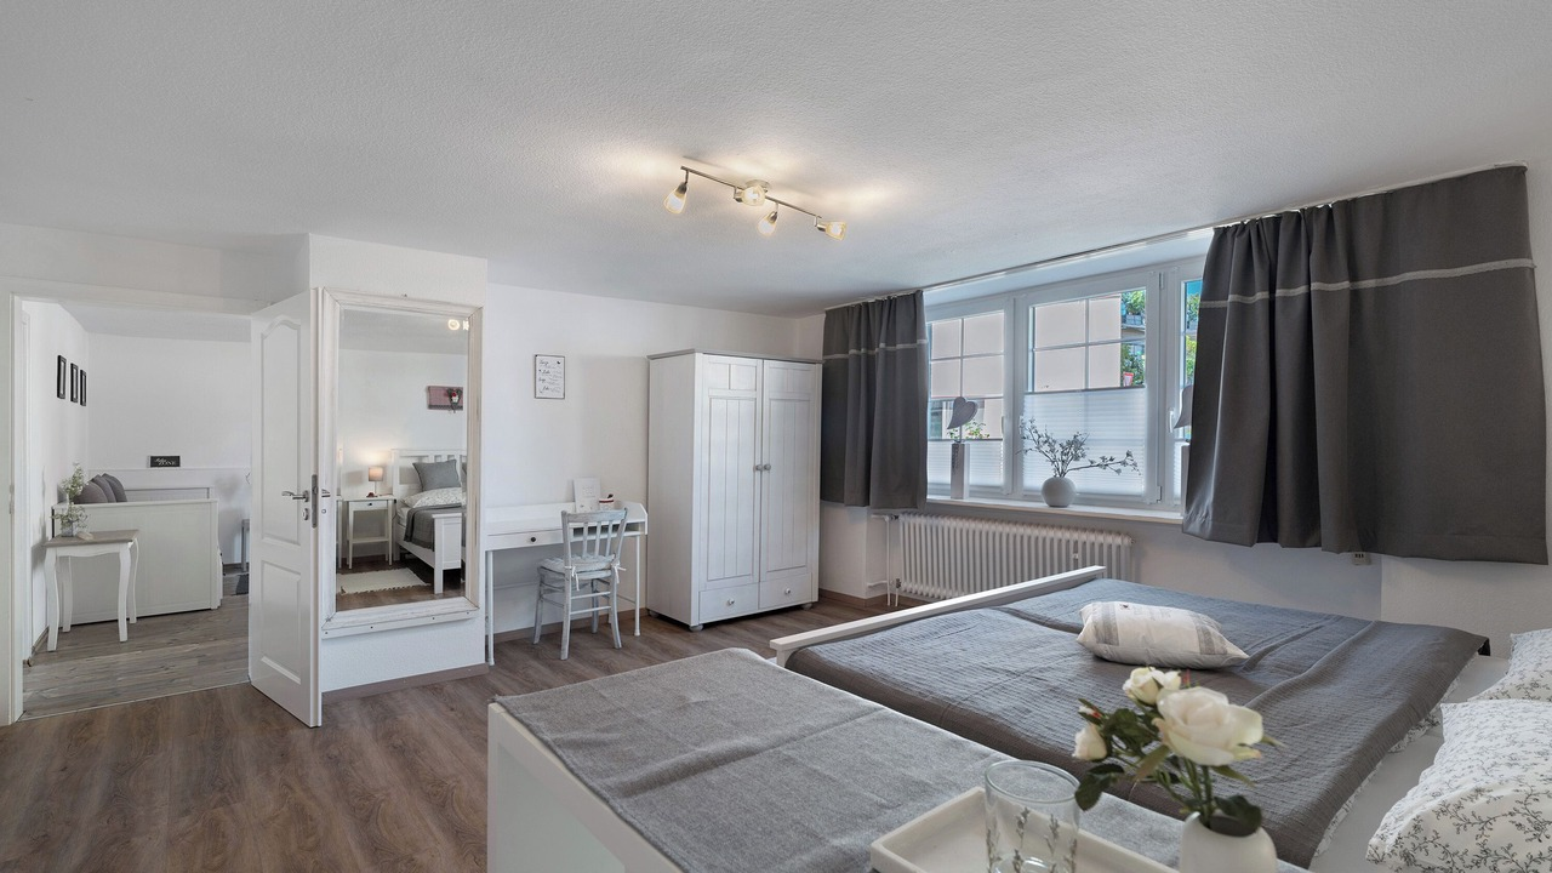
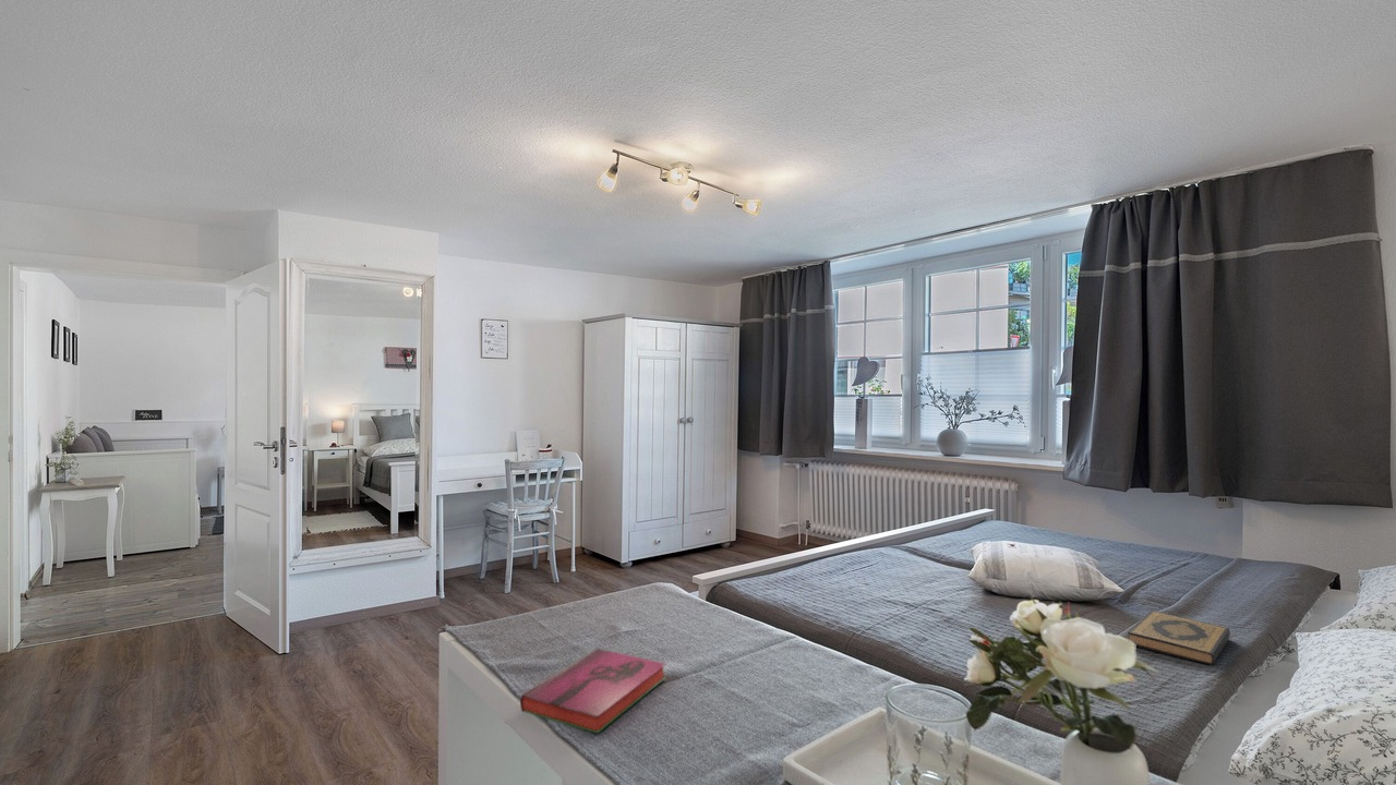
+ hardback book (1179, 636)
+ hardback book (597, 686)
